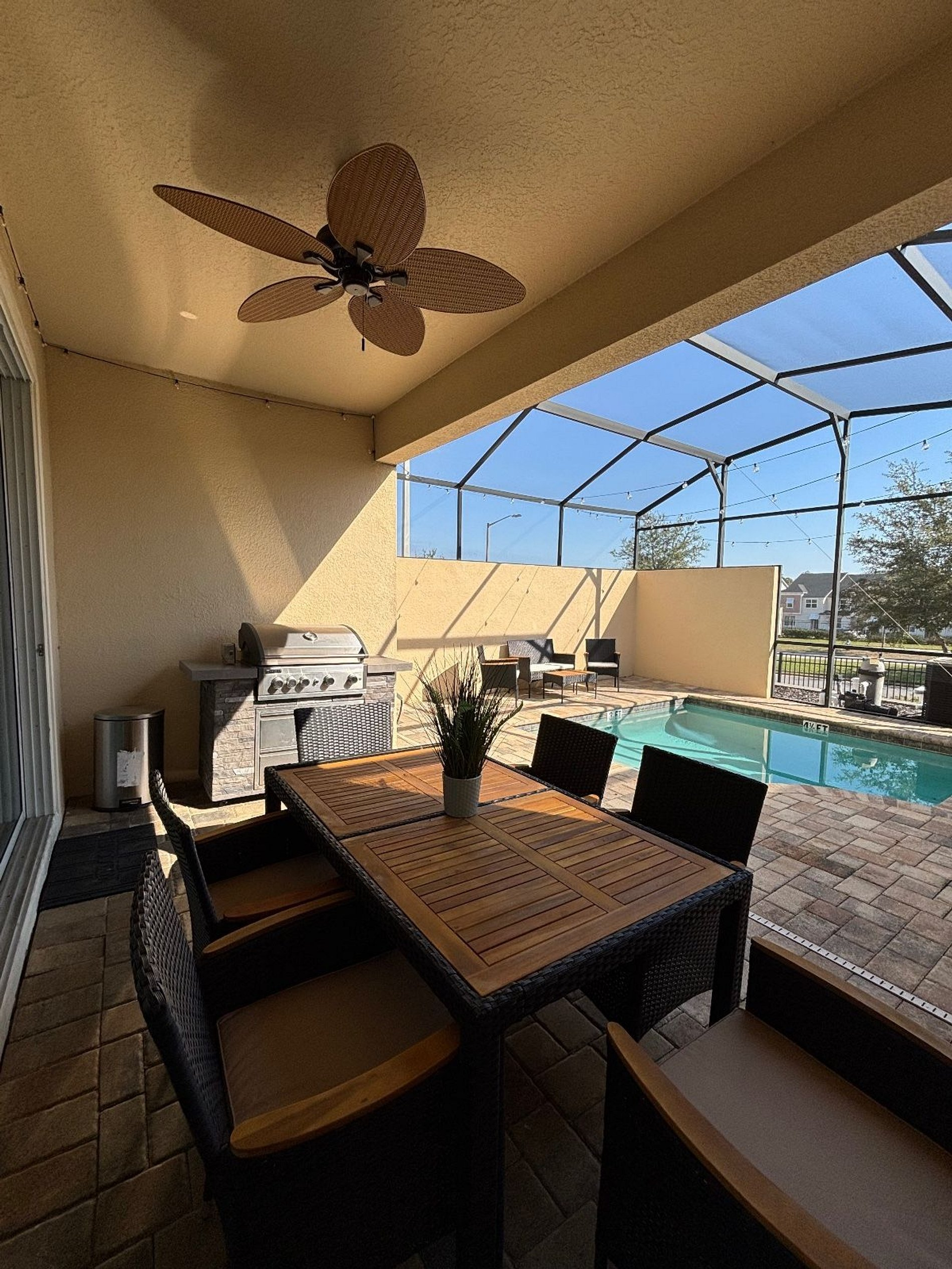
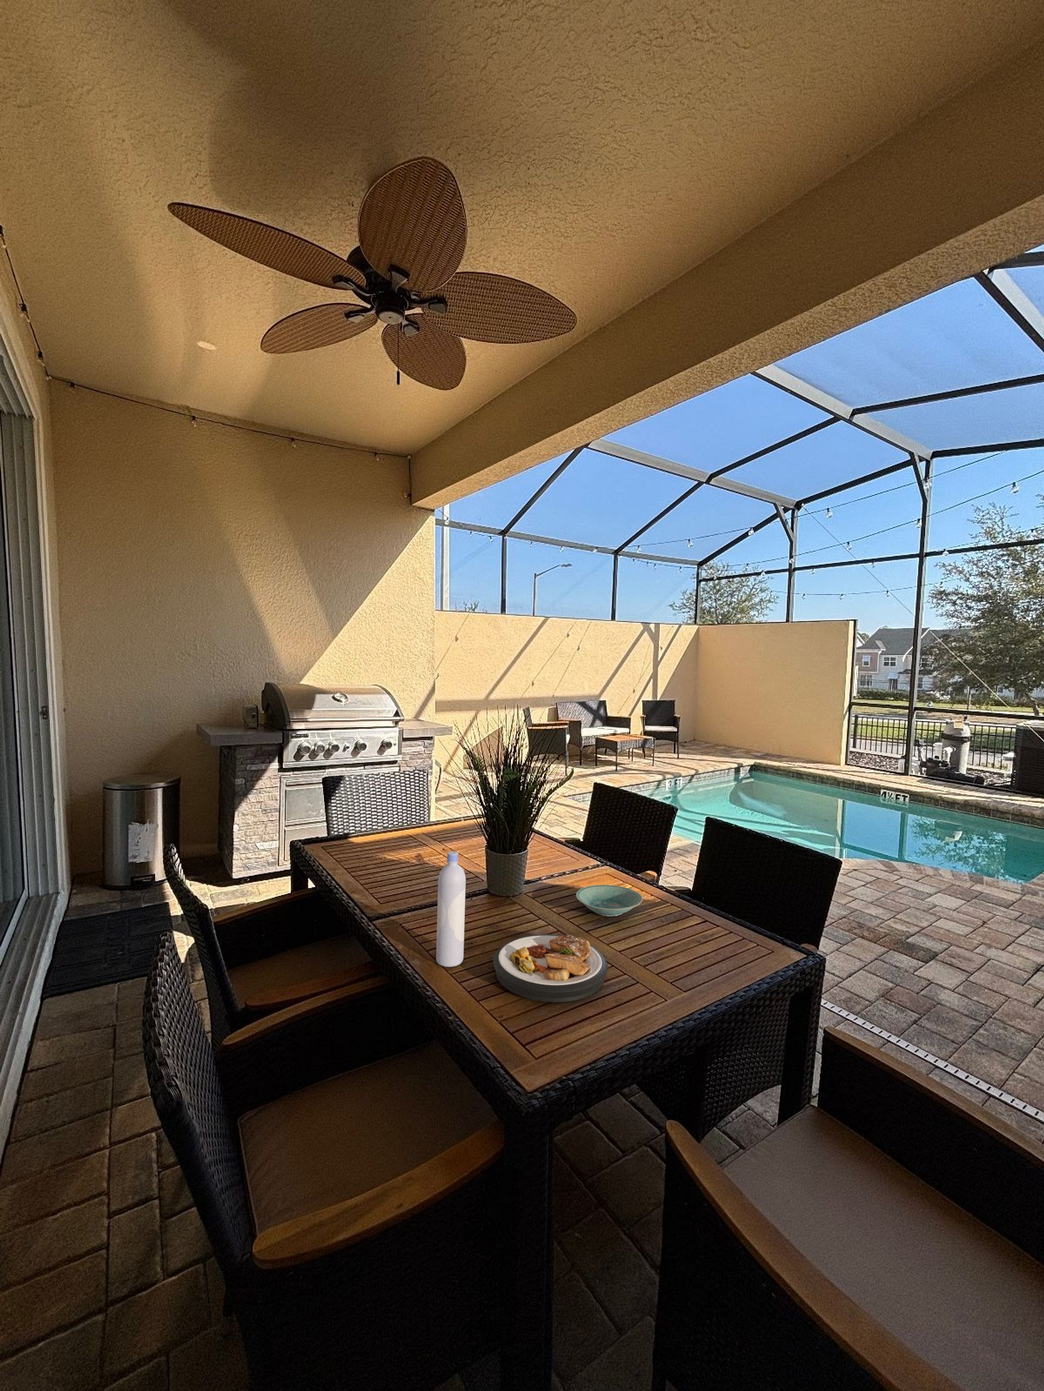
+ plate (551, 960)
+ bowl (609, 903)
+ bottle (451, 907)
